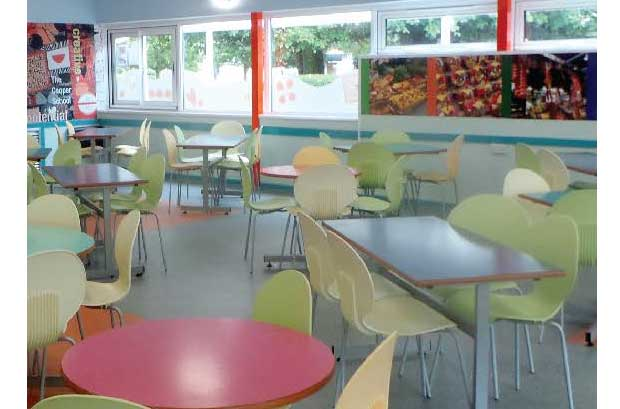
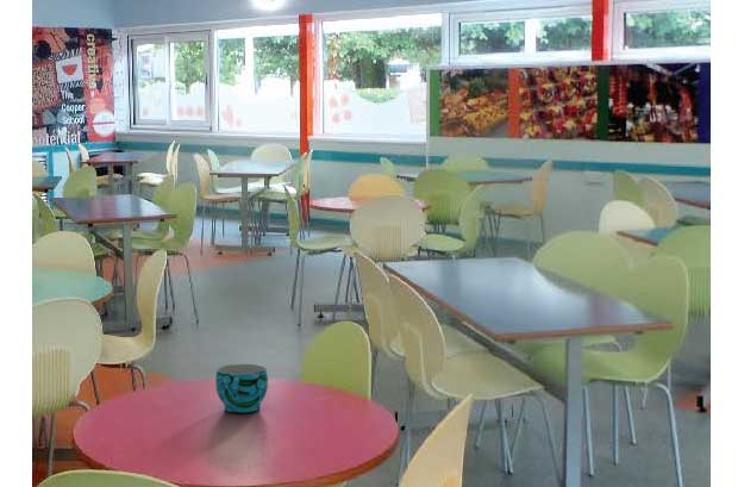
+ cup (243, 389)
